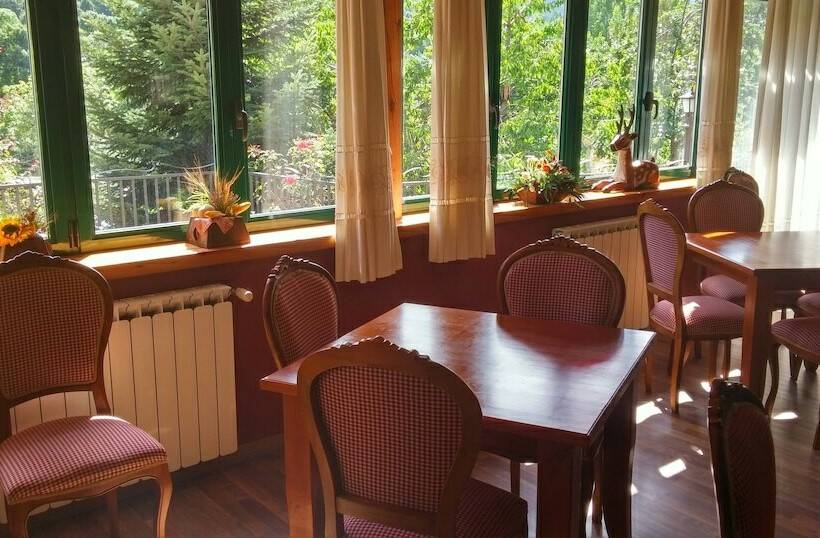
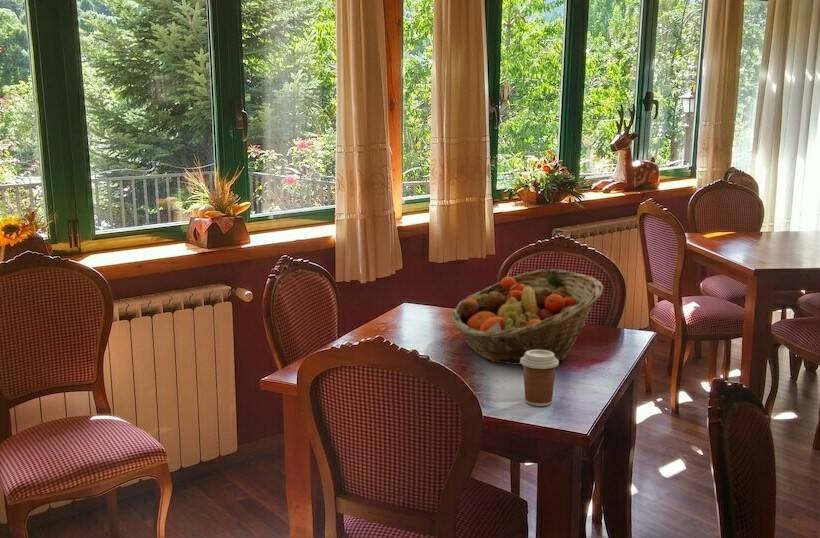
+ coffee cup (539, 377)
+ fruit basket (525, 313)
